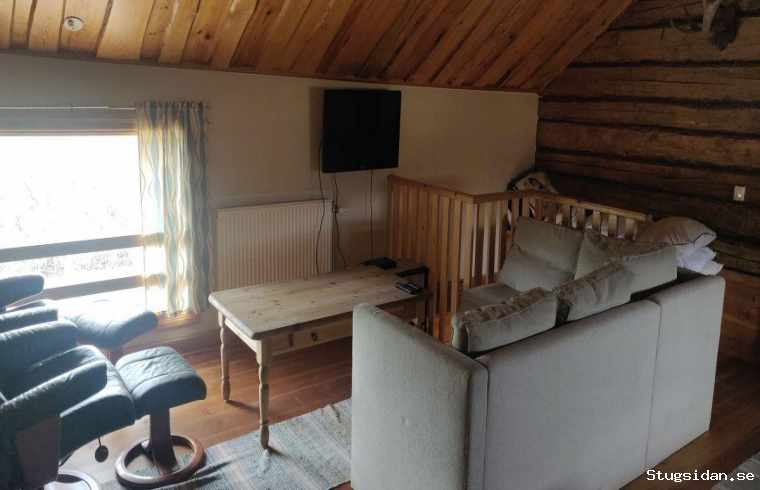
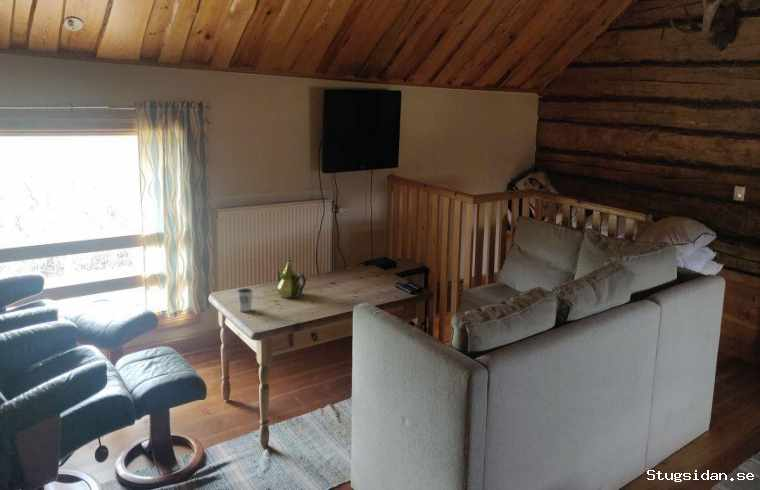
+ teapot (290, 276)
+ dixie cup (245, 300)
